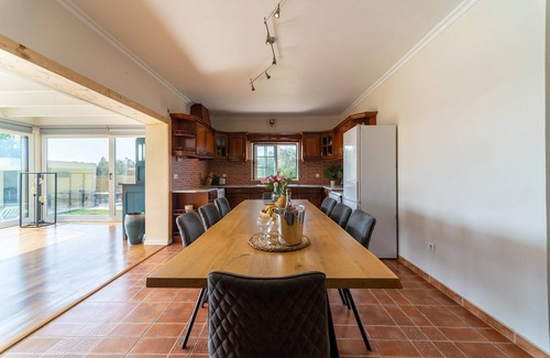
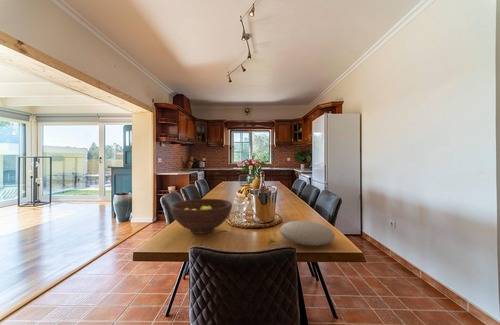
+ plate (306, 232)
+ fruit bowl (202, 217)
